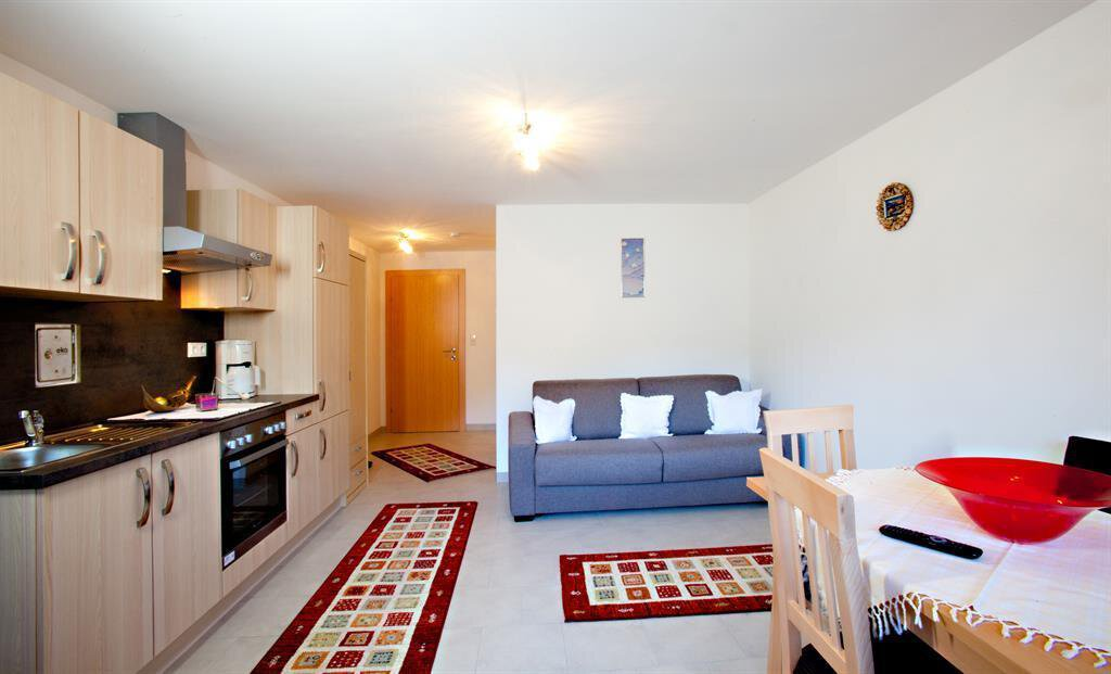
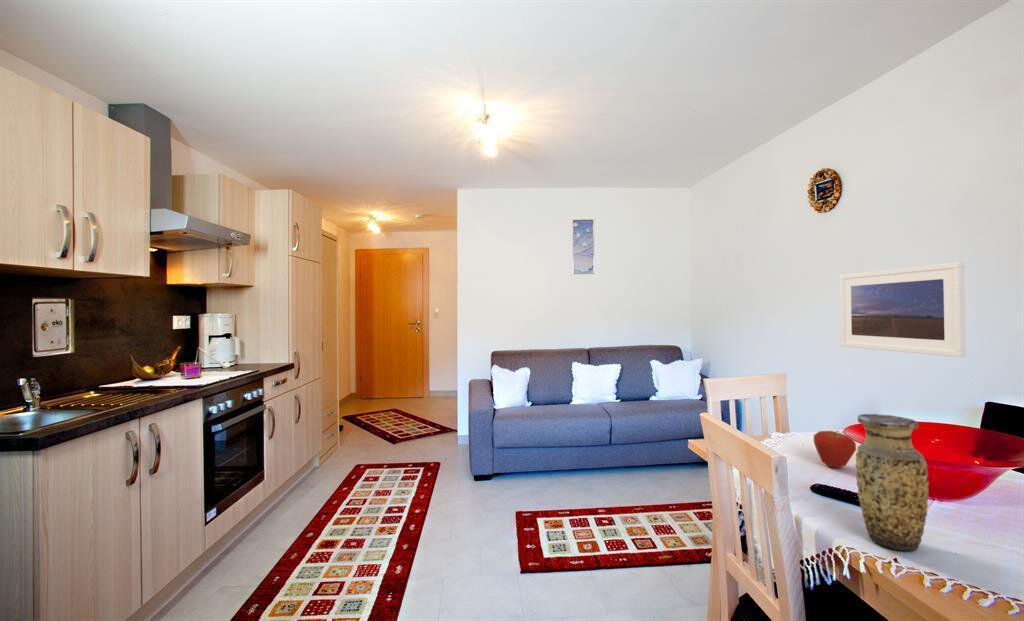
+ vase (890, 480)
+ apple (834, 448)
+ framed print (893, 310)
